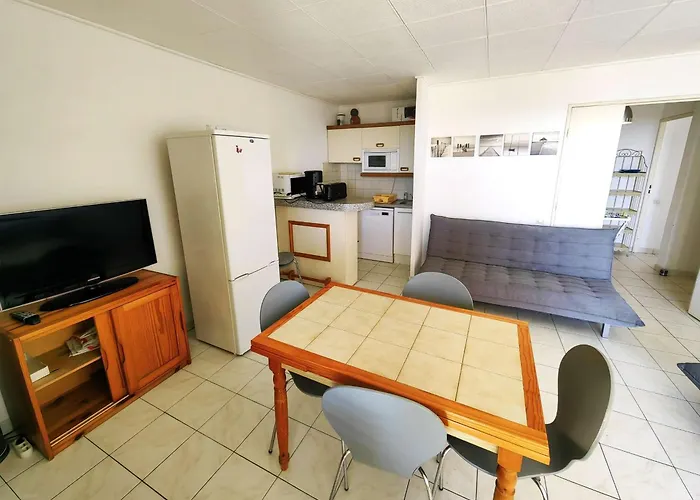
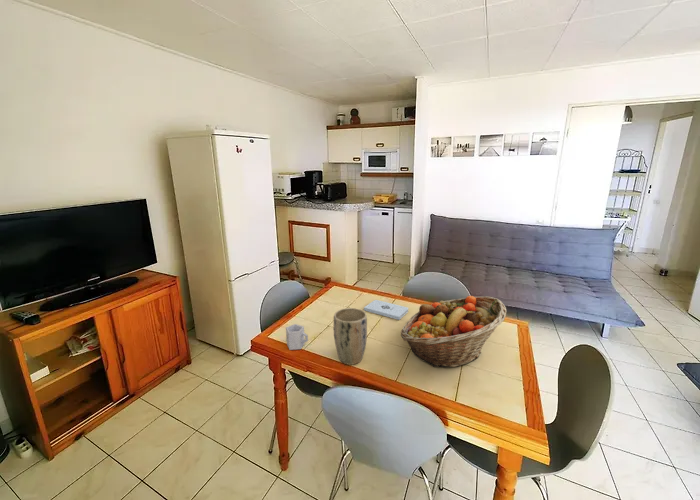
+ notepad (386, 309)
+ plant pot (350, 336)
+ cup (296, 337)
+ fruit basket (452, 325)
